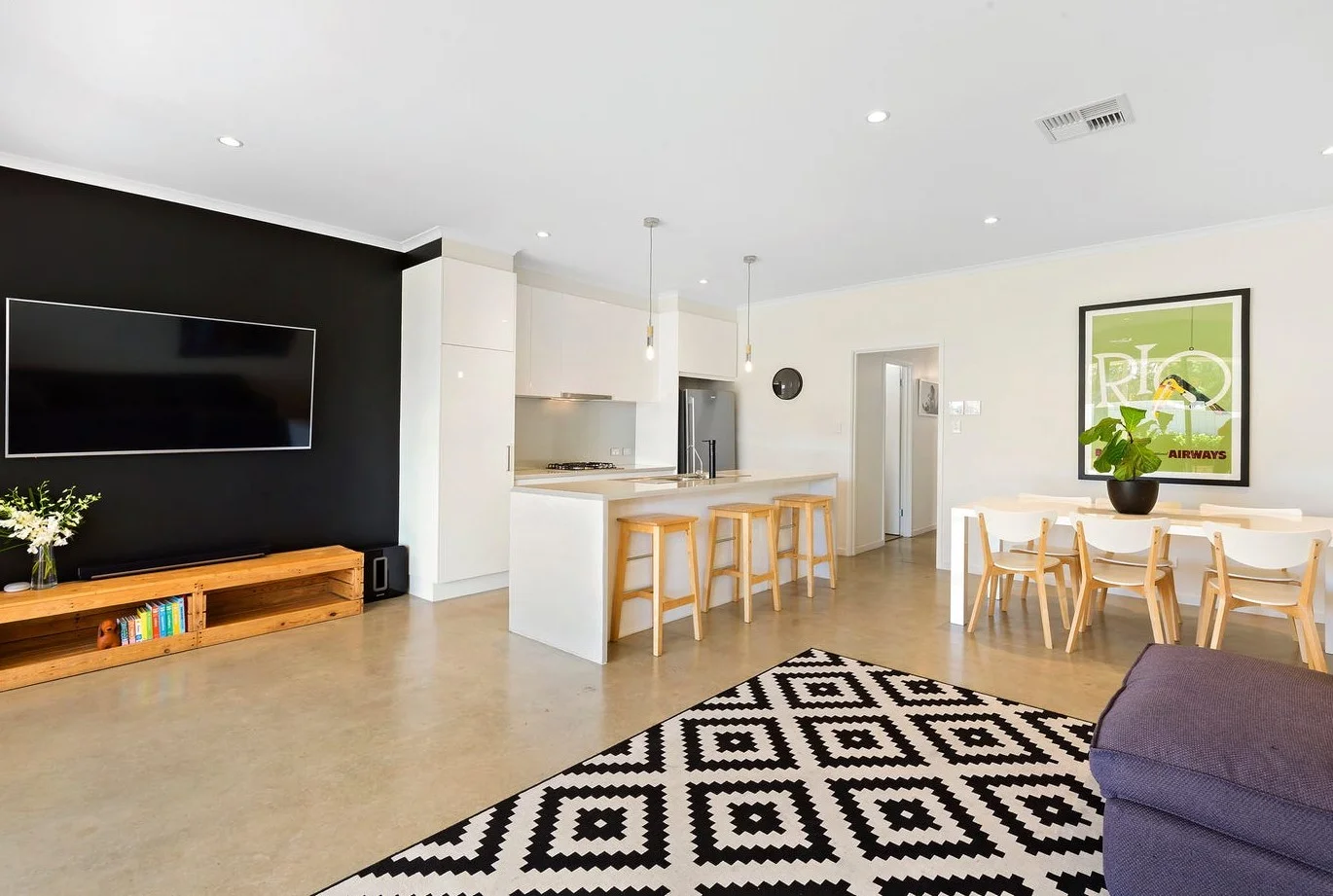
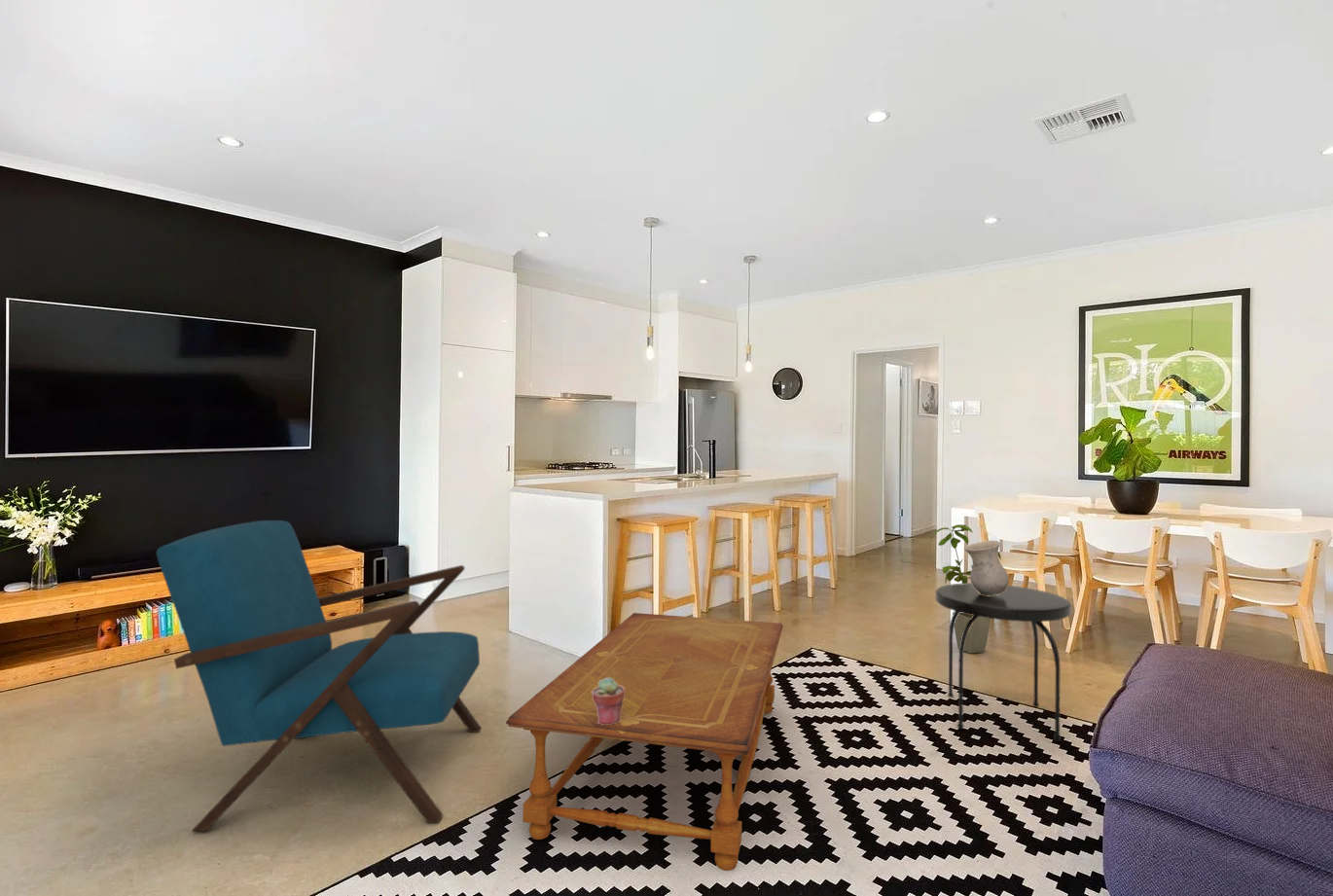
+ potted succulent (608, 698)
+ side table (1034, 656)
+ coffee table (673, 711)
+ vase (986, 567)
+ house plant (962, 583)
+ armchair (340, 649)
